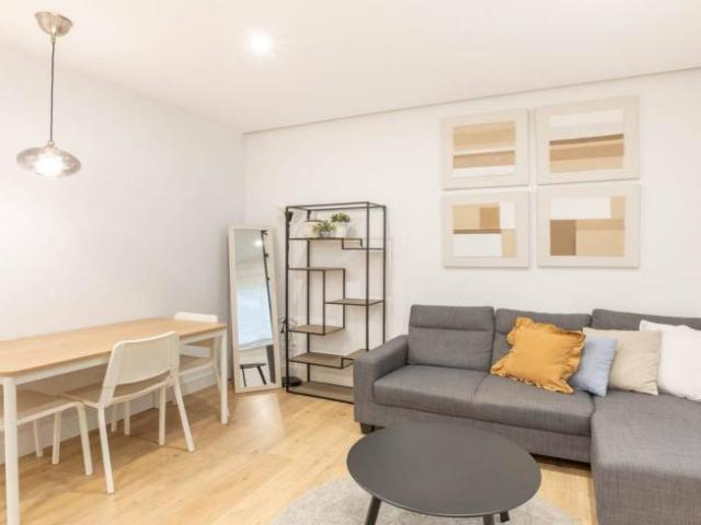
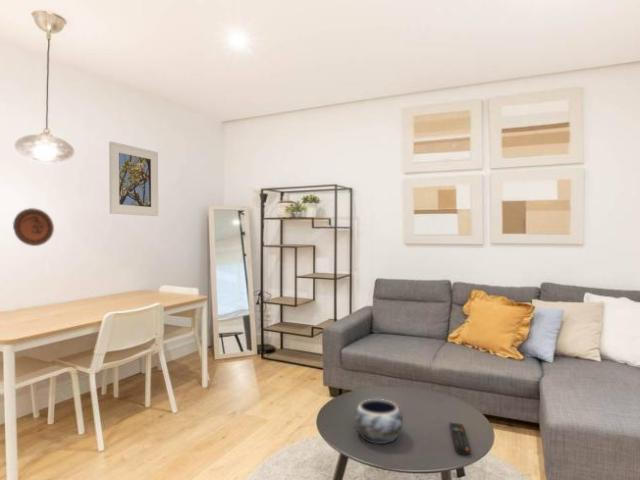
+ decorative plate (33, 227)
+ decorative bowl (378, 420)
+ remote control (459, 437)
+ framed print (135, 181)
